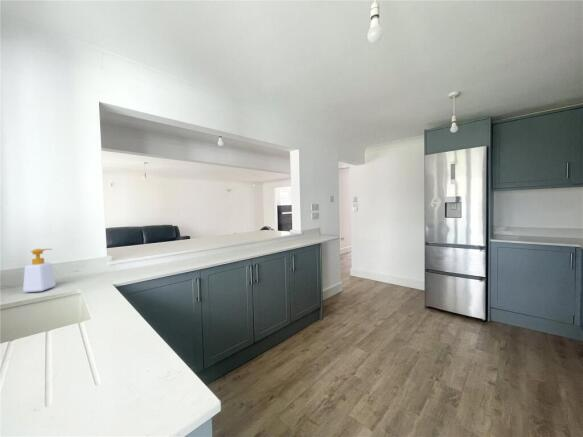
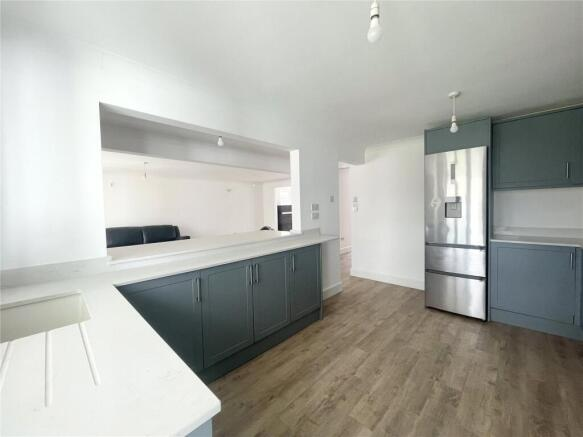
- soap bottle (42, 268)
